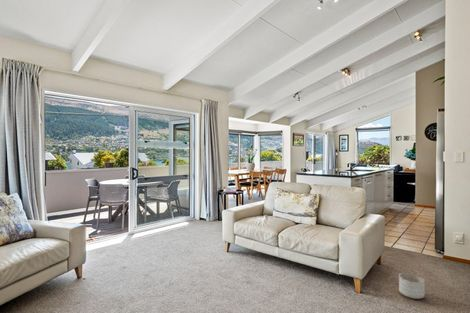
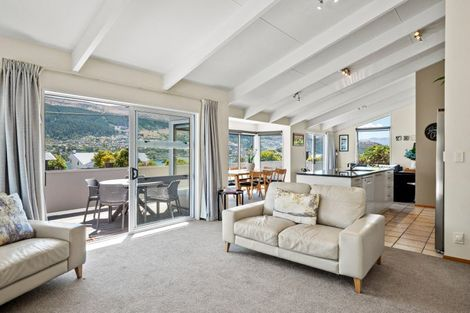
- planter (411, 286)
